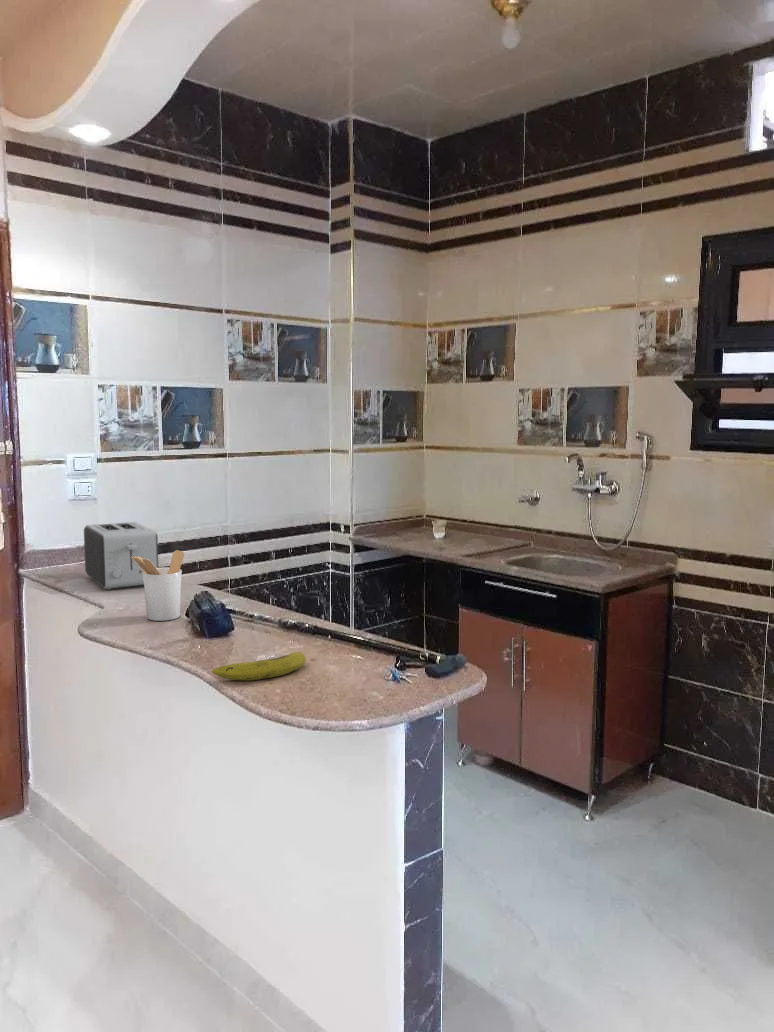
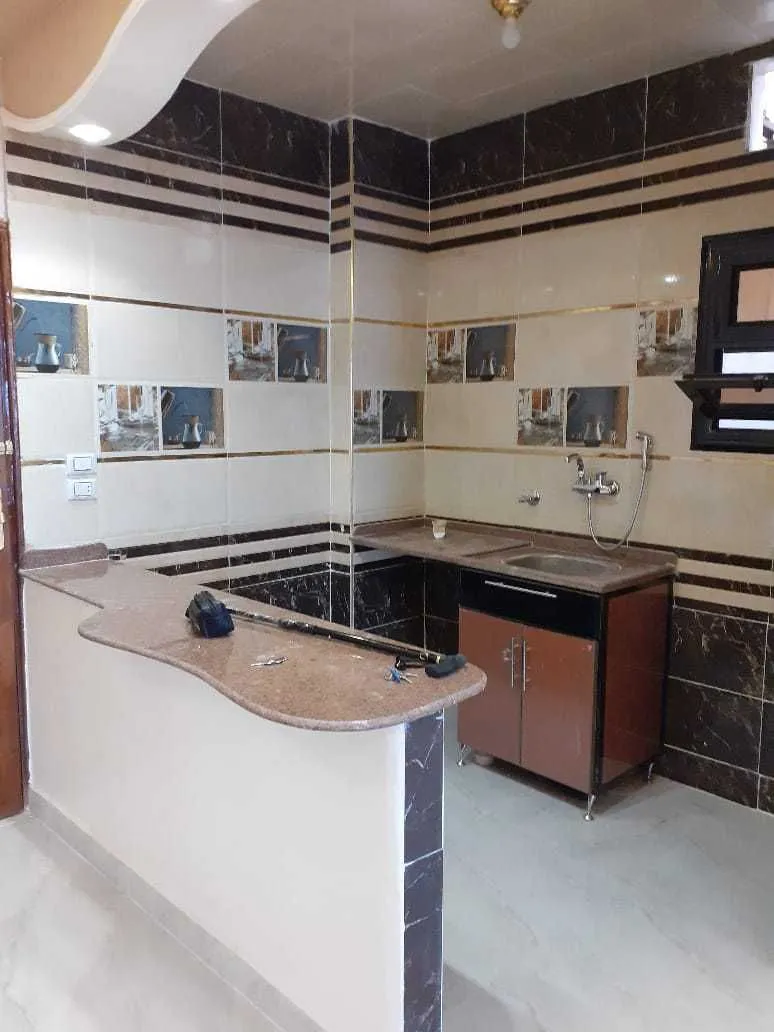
- fruit (261, 664)
- toaster (121, 555)
- utensil holder (156, 584)
